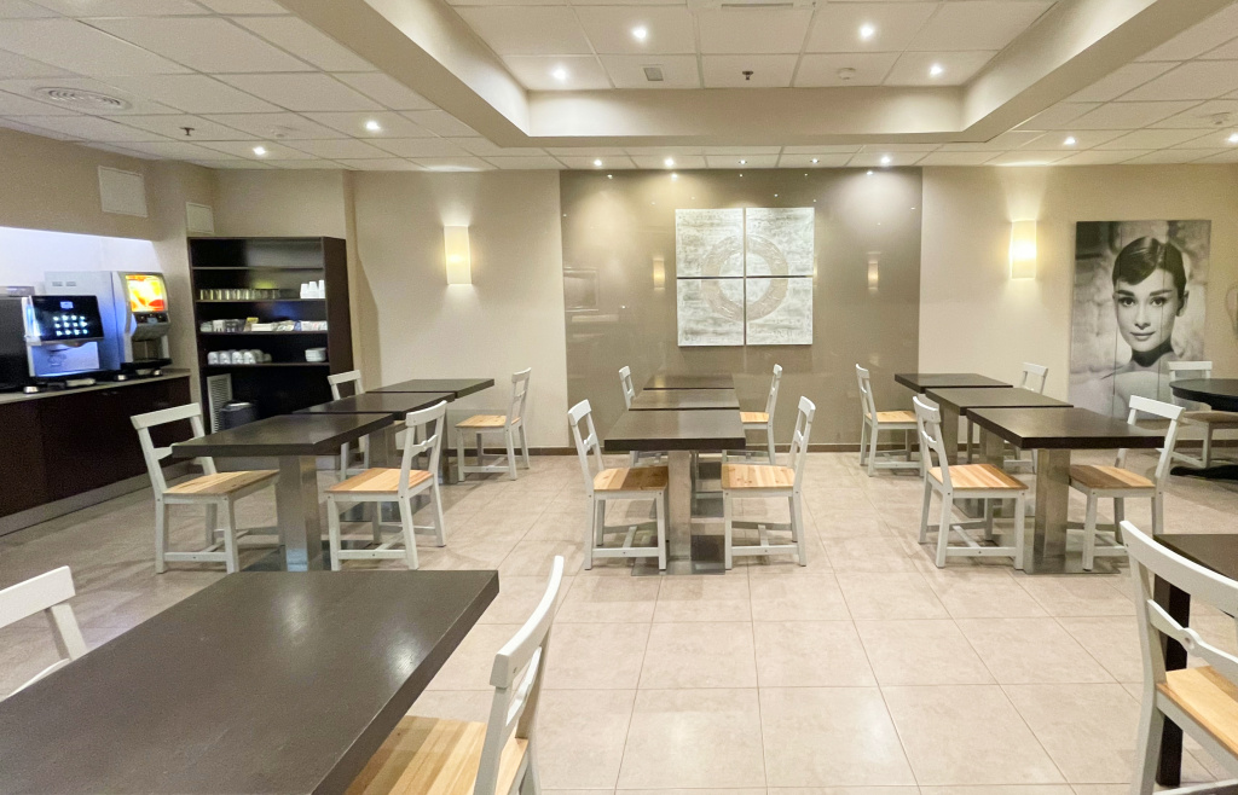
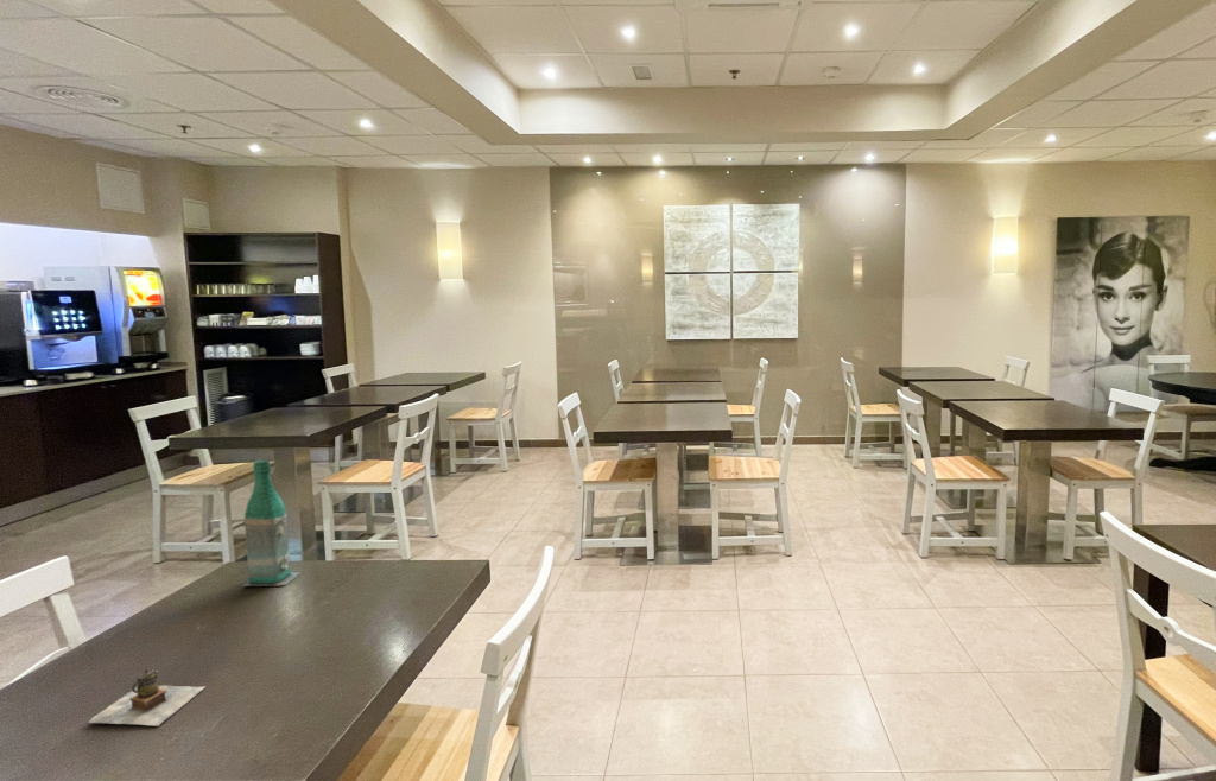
+ bottle (267, 520)
+ teapot (147, 686)
